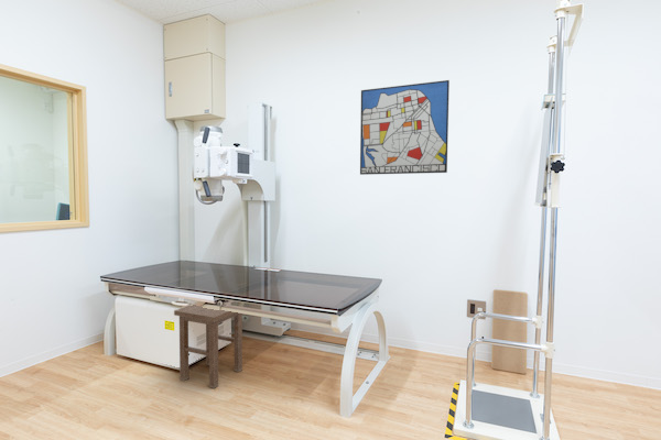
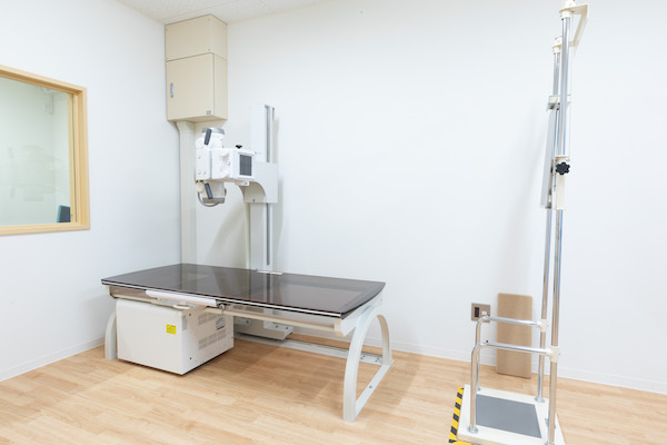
- stool (212, 340)
- wall art (402, 130)
